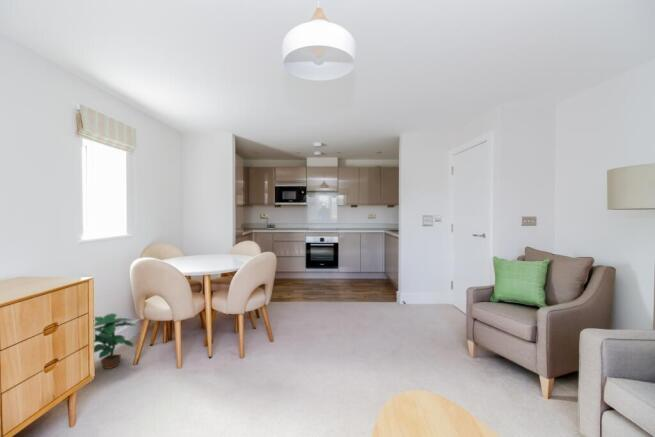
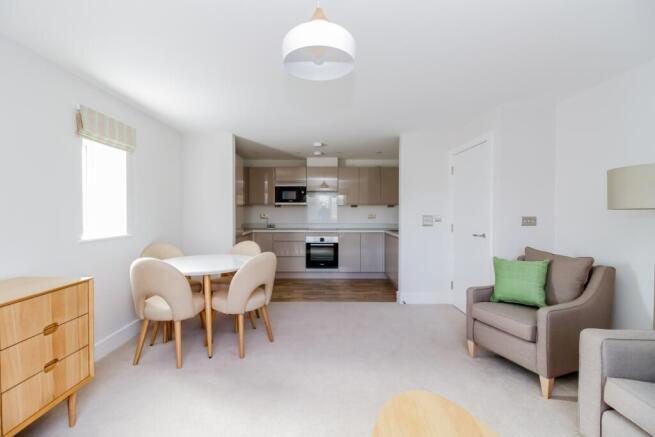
- potted plant (107, 341)
